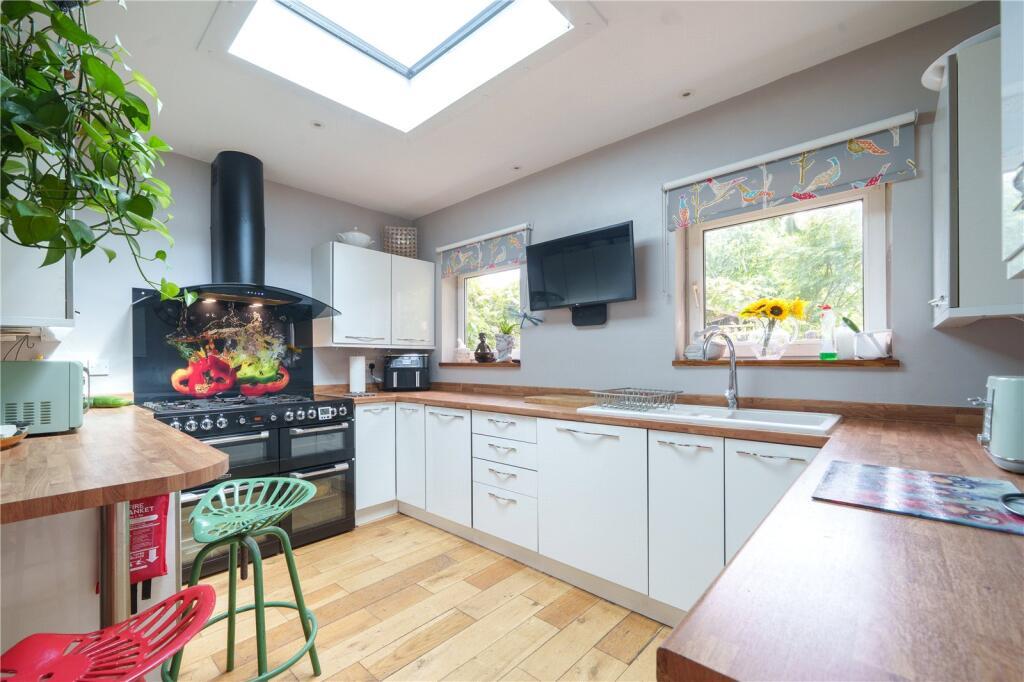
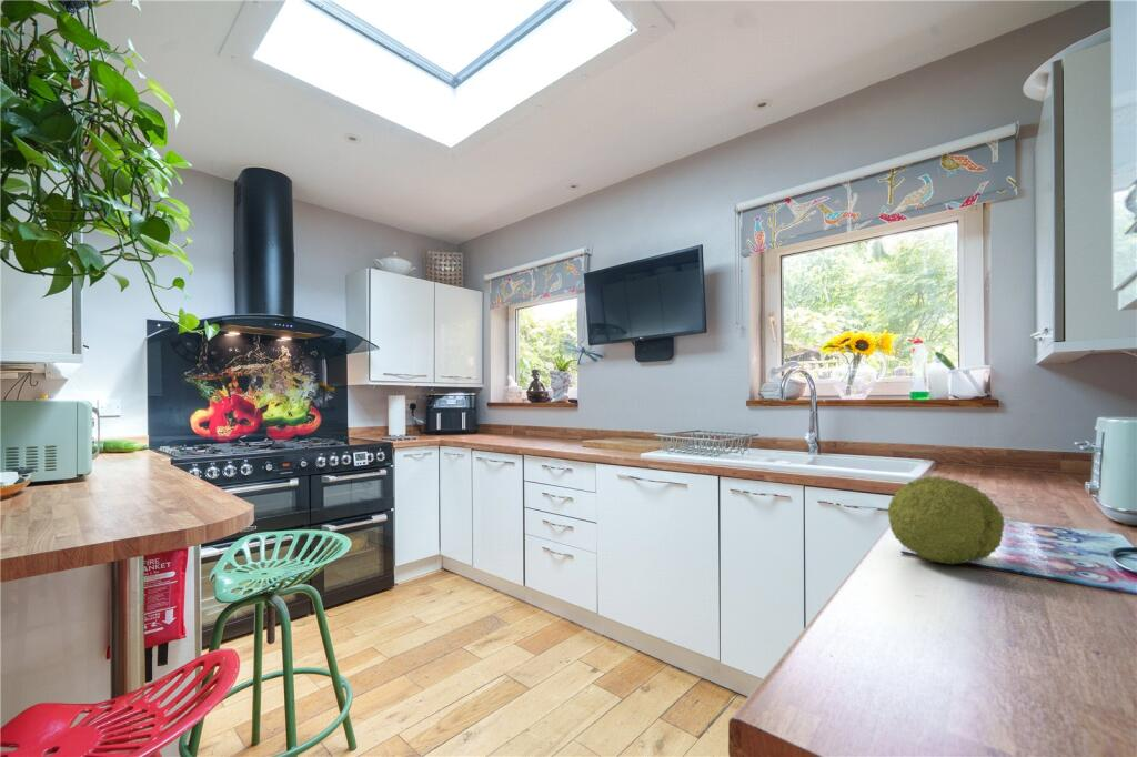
+ fruit (943, 517)
